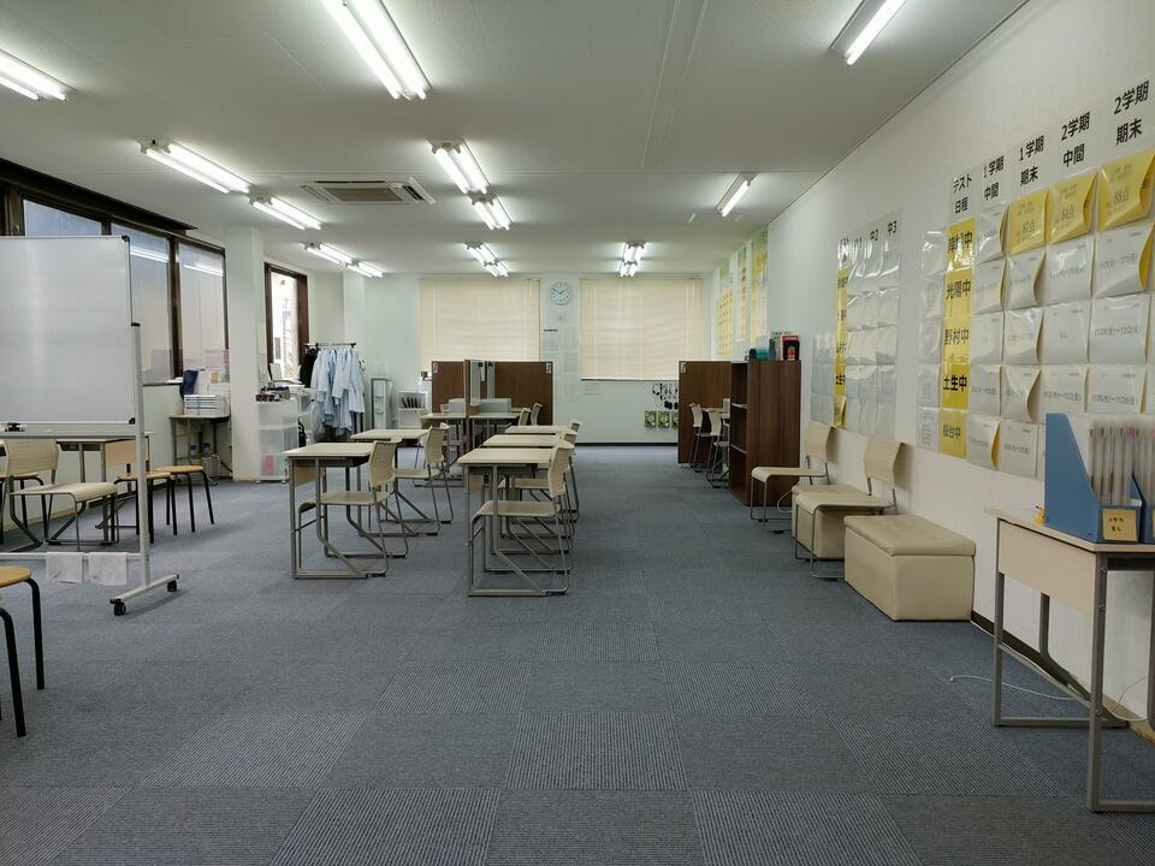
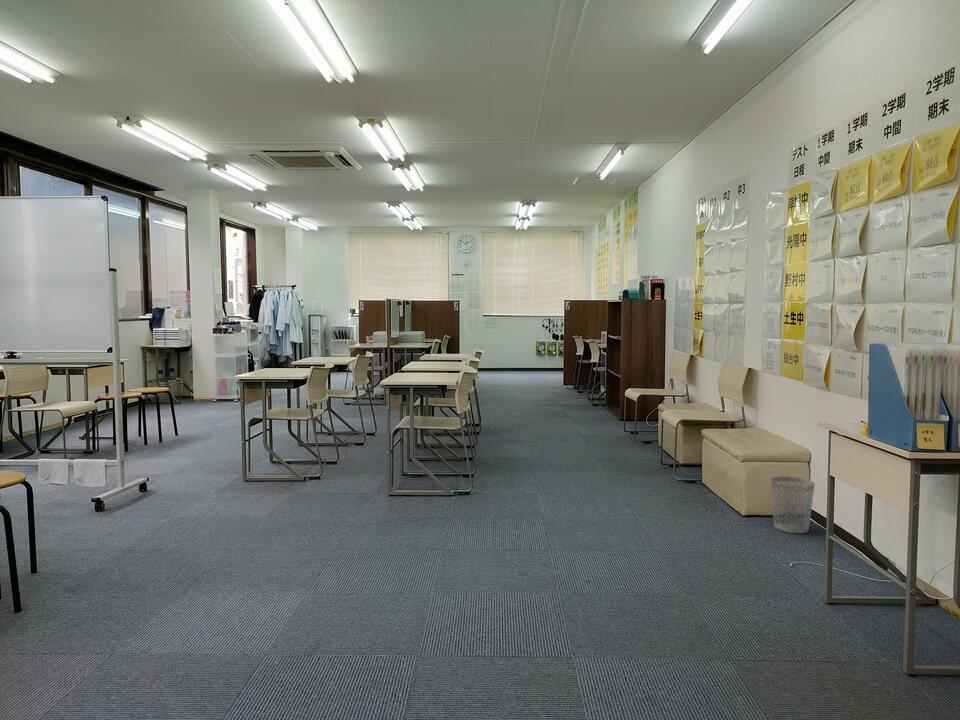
+ wastebasket (791, 504)
